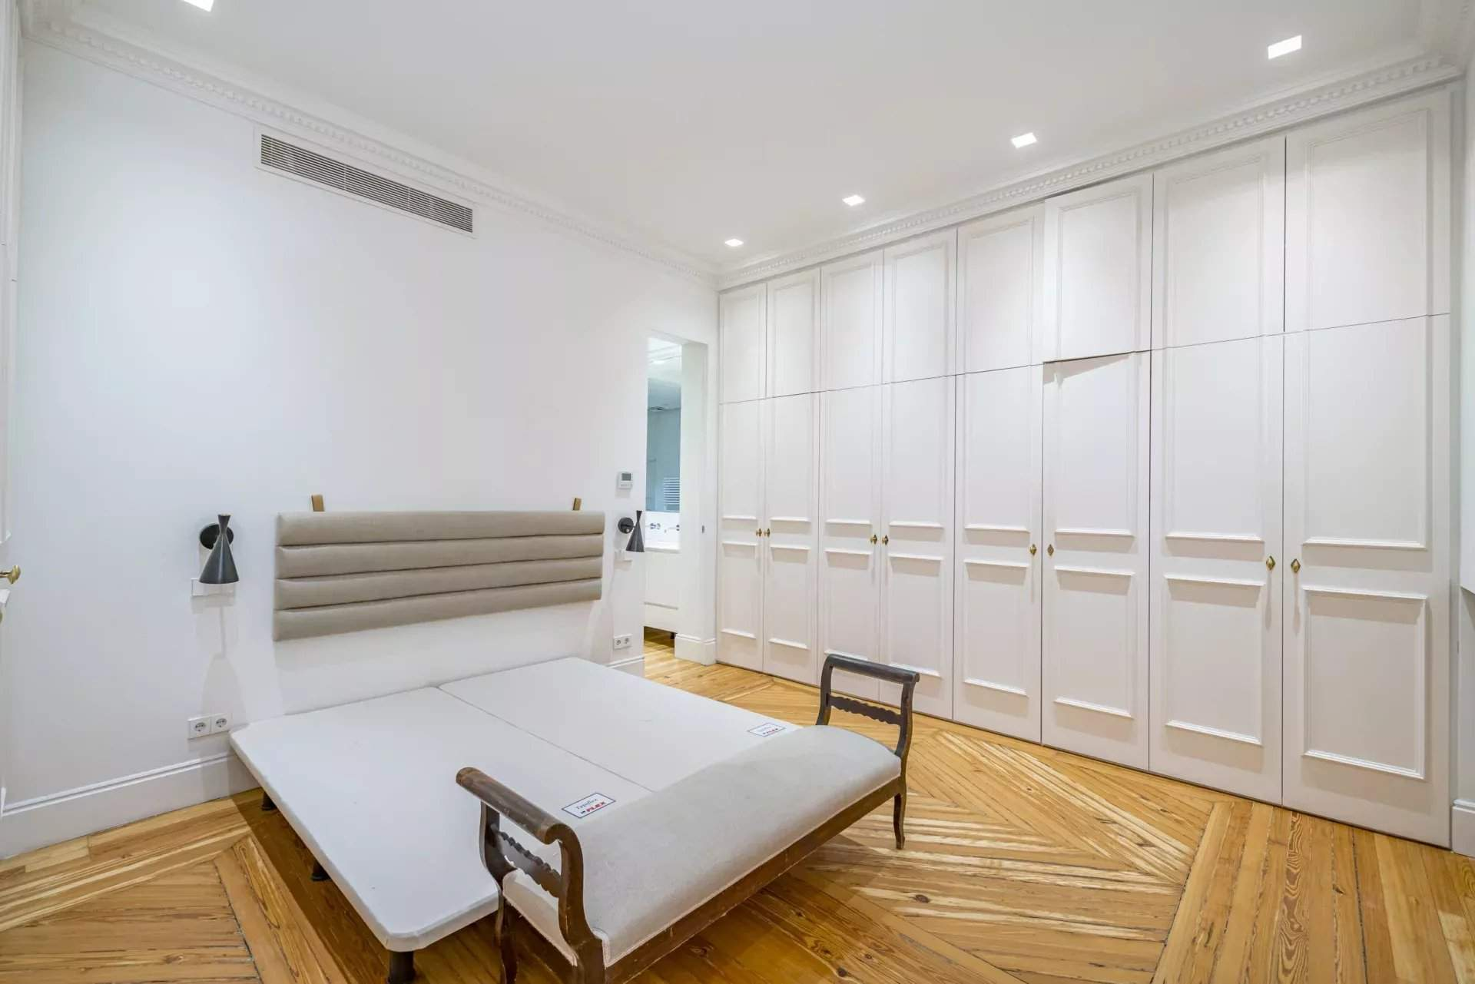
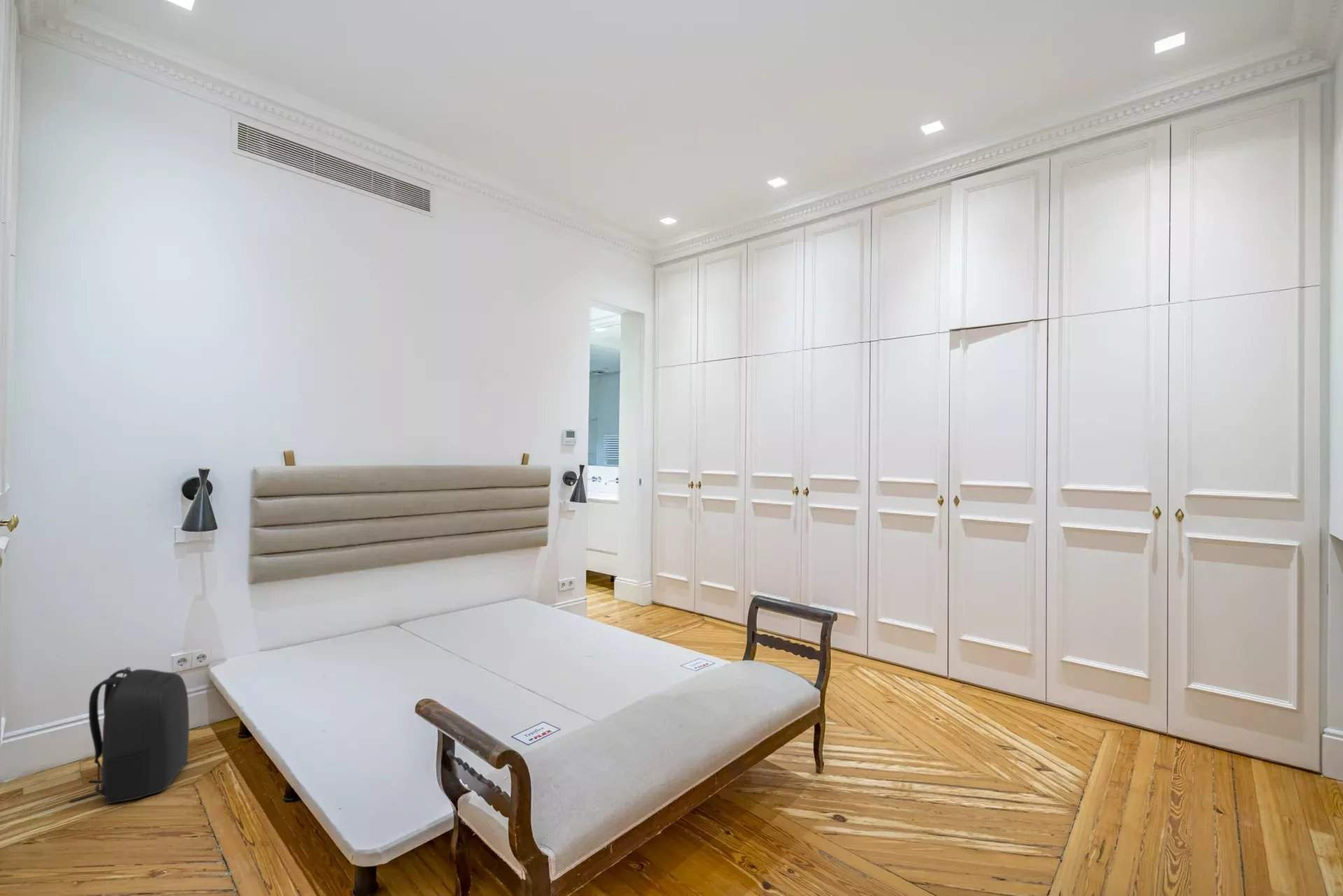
+ backpack (133, 724)
